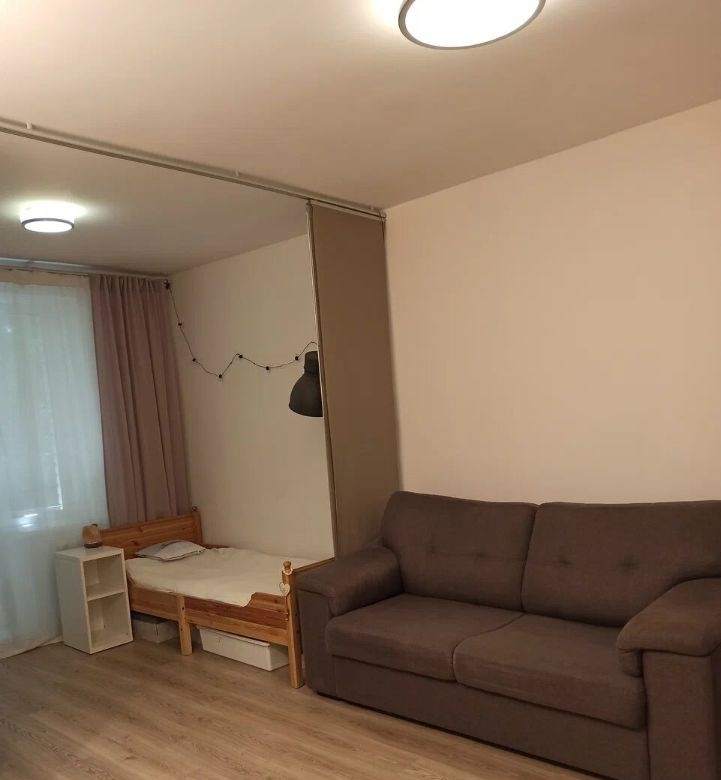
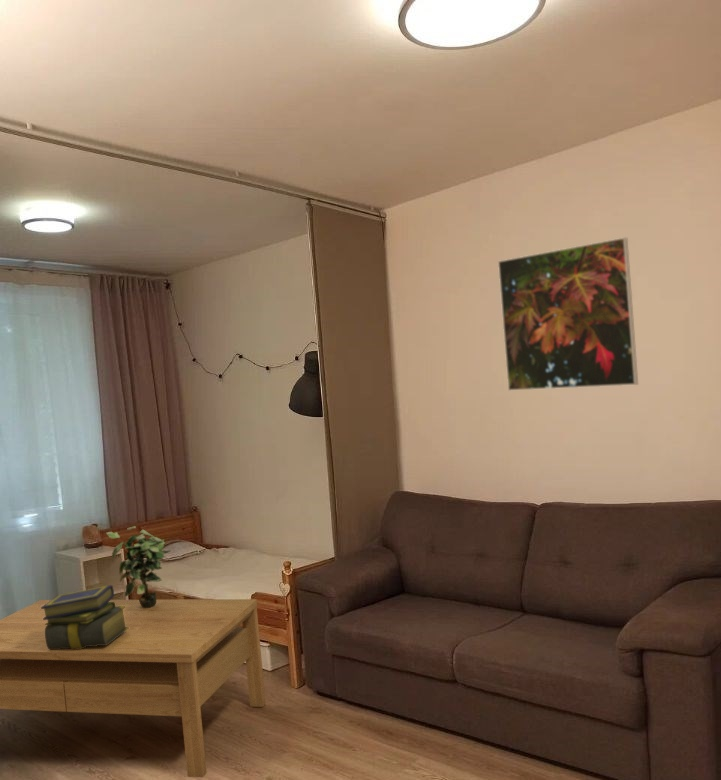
+ stack of books (82, 616)
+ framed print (564, 319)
+ potted plant (141, 567)
+ coffee table (110, 678)
